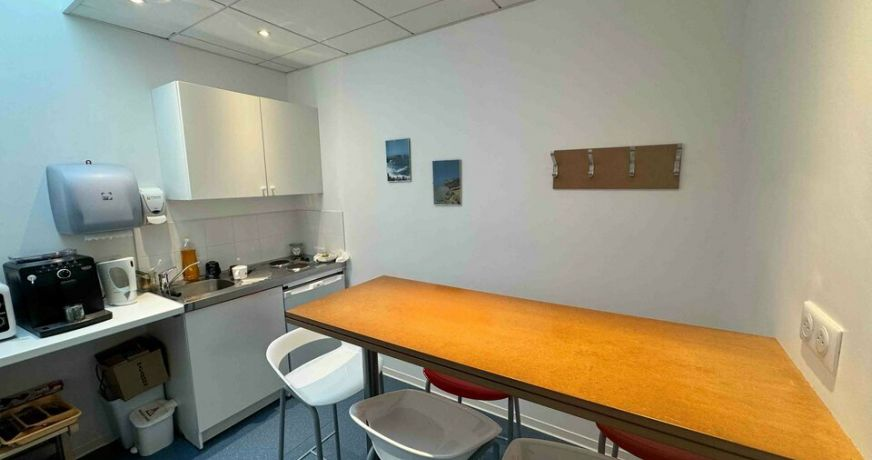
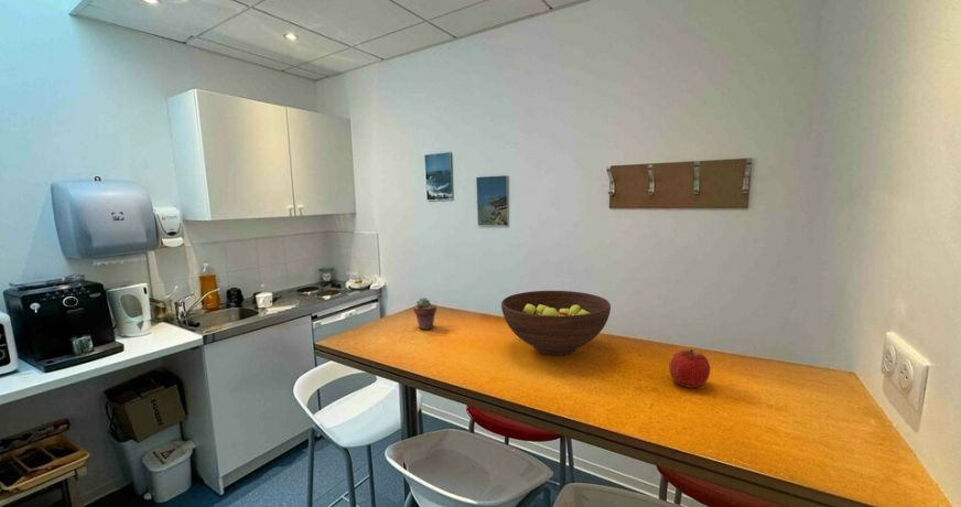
+ apple (689, 366)
+ fruit bowl (554, 325)
+ potted succulent (424, 312)
